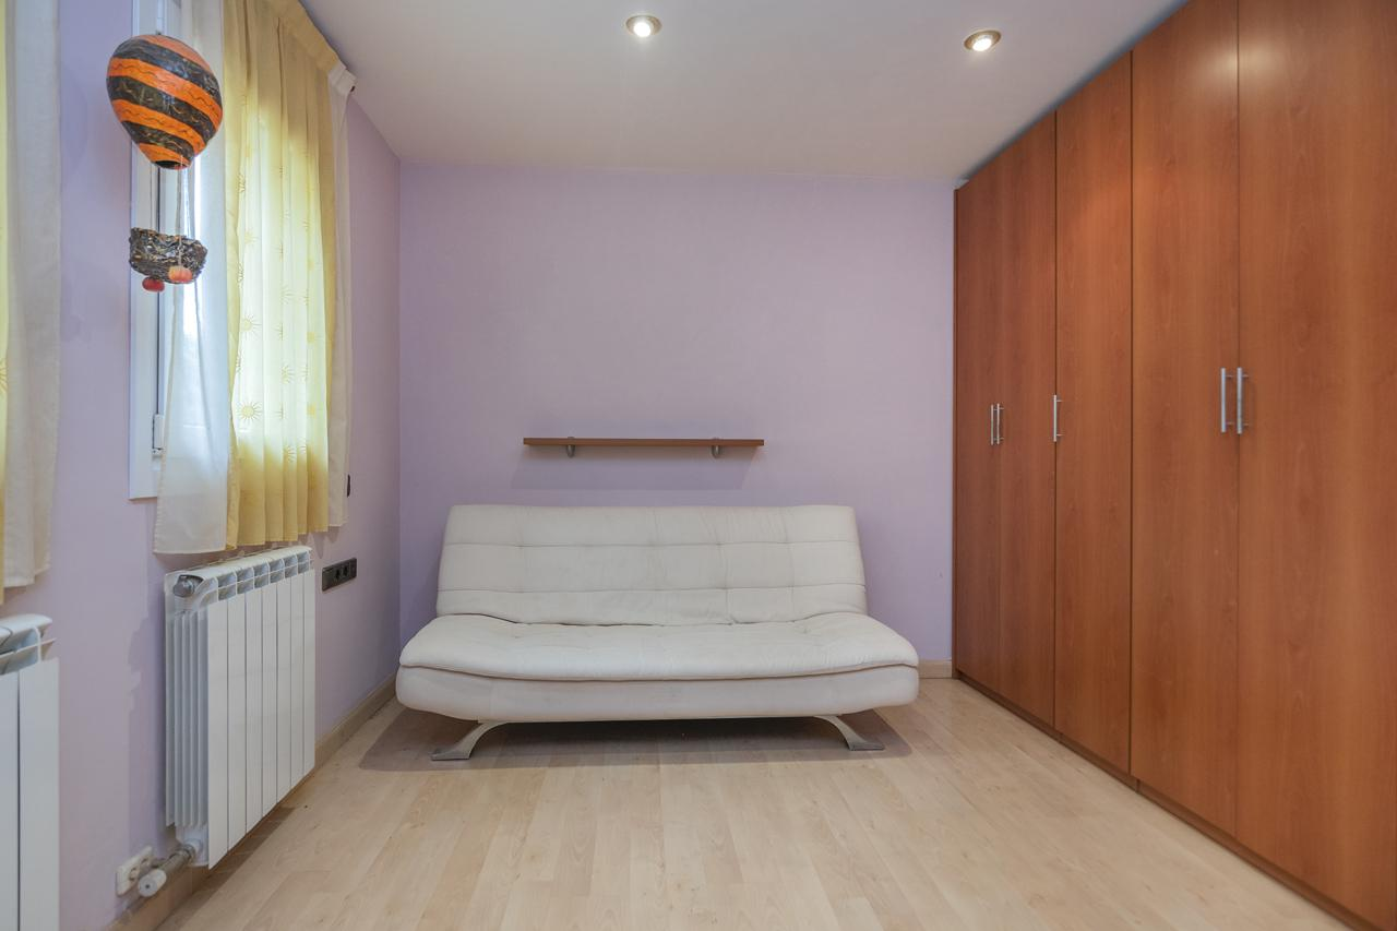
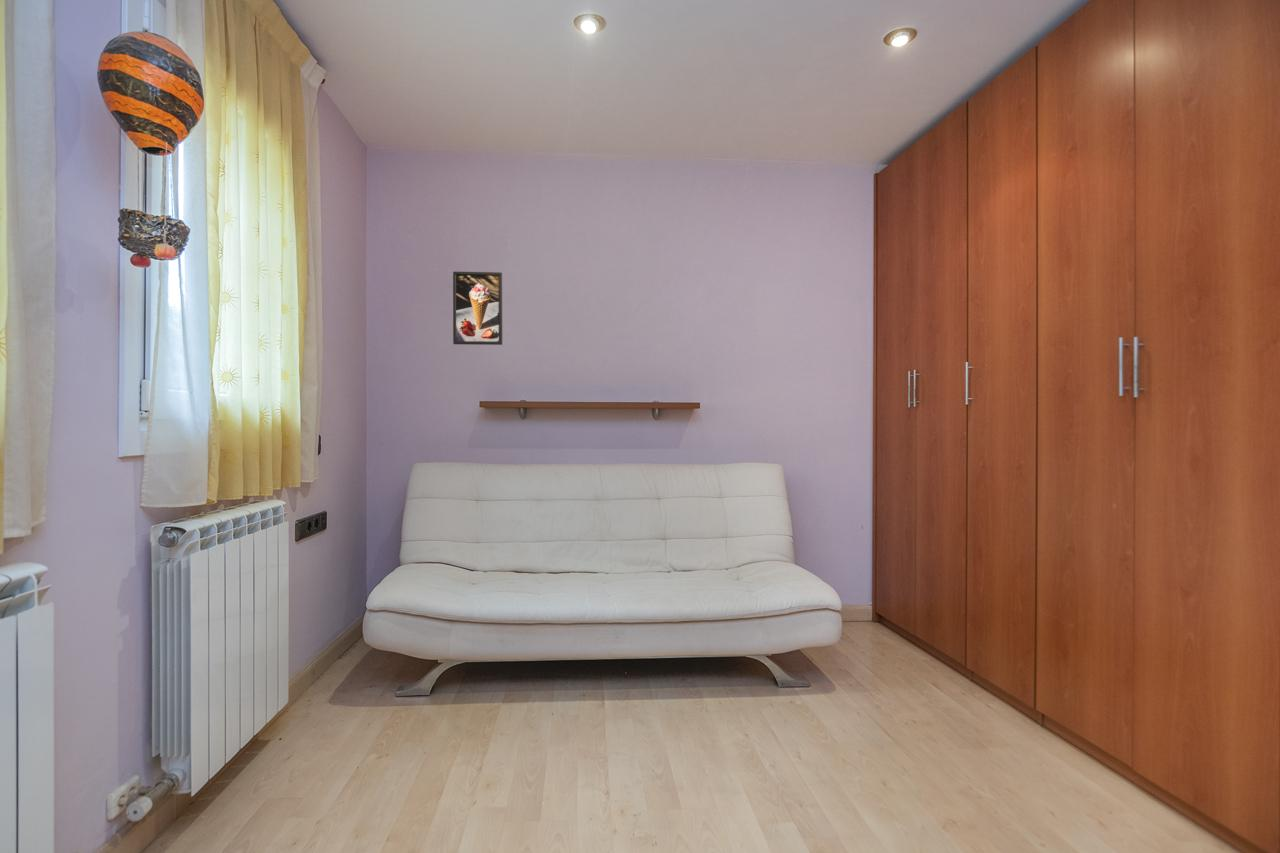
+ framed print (477, 308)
